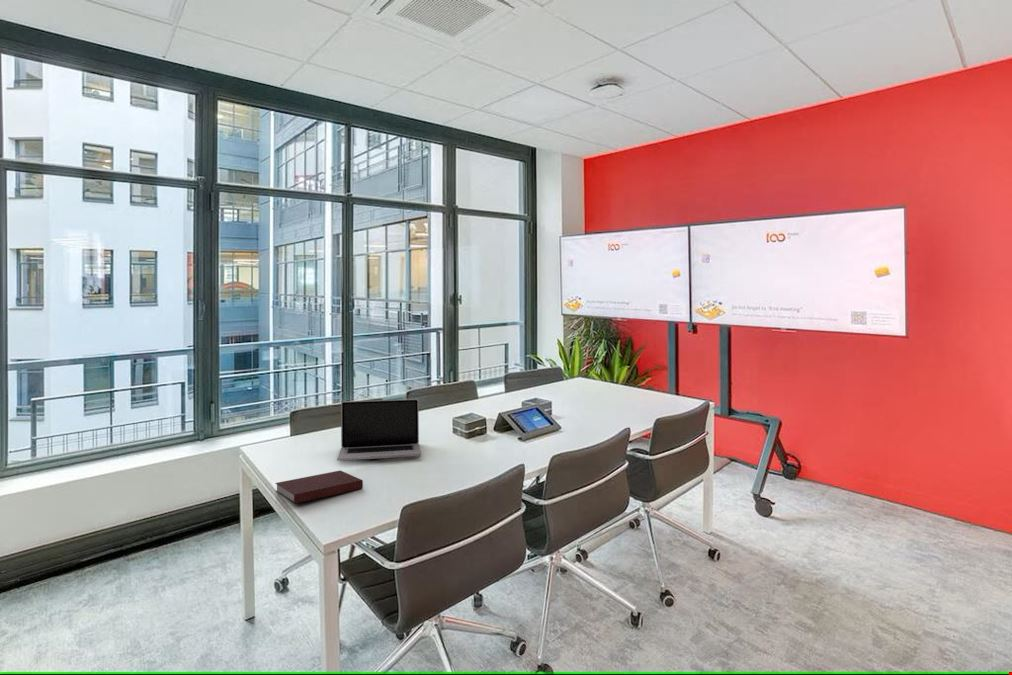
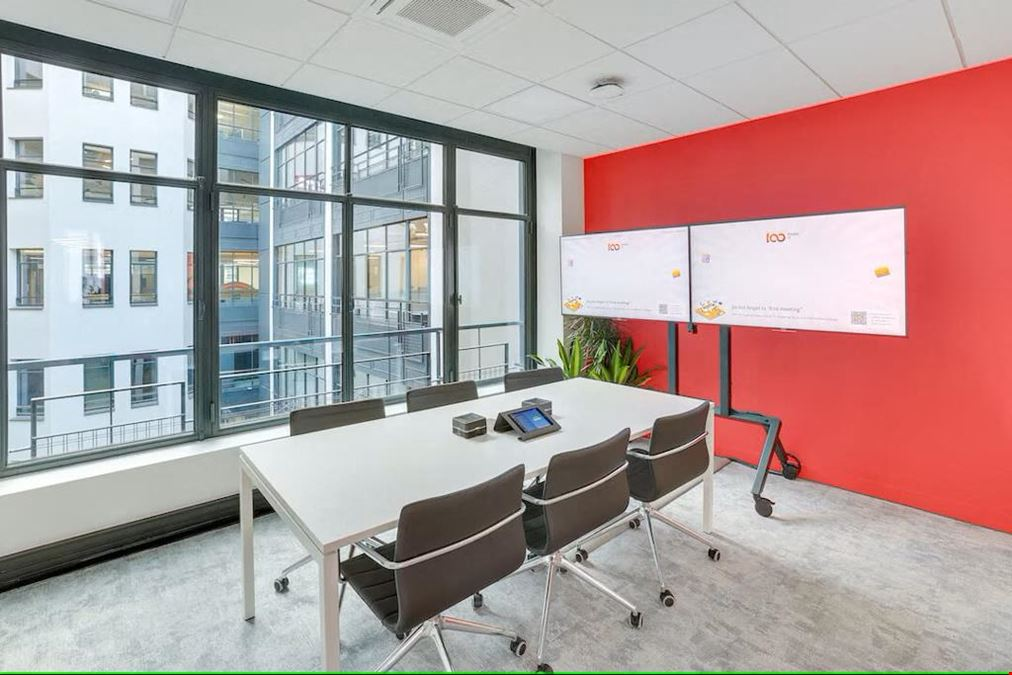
- laptop (380, 428)
- notebook (319, 485)
